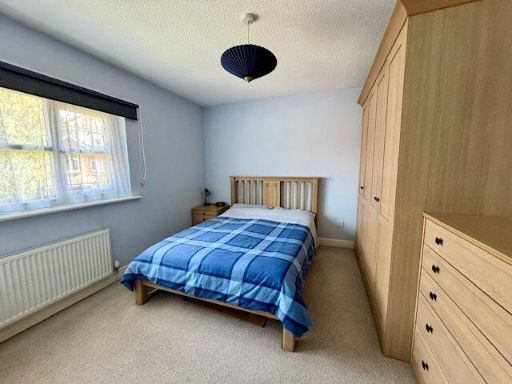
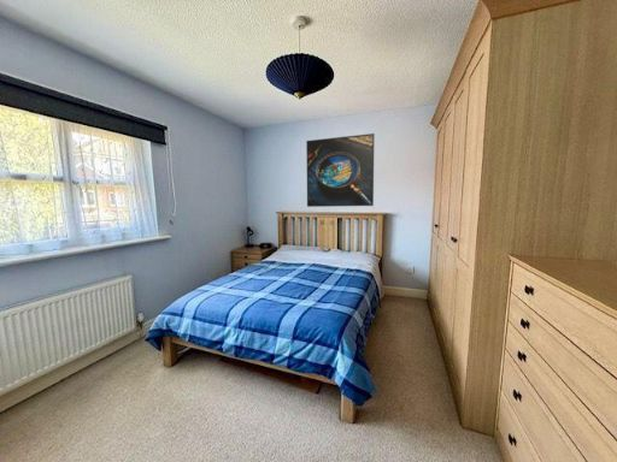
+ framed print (339, 172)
